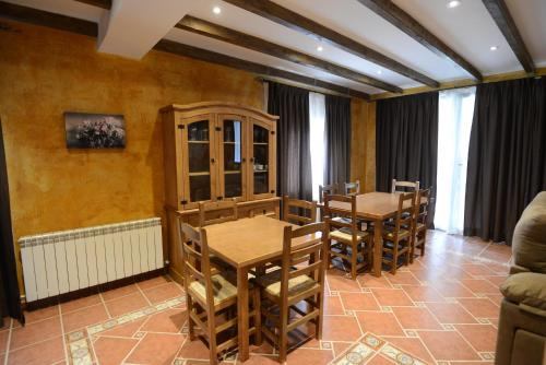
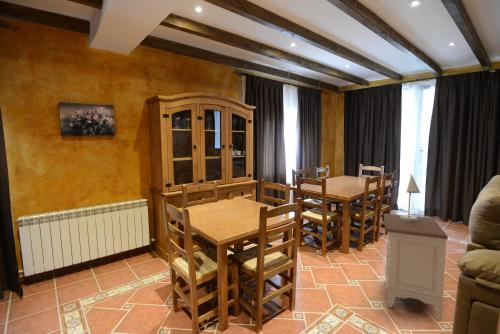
+ nightstand (409, 260)
+ table lamp (409, 198)
